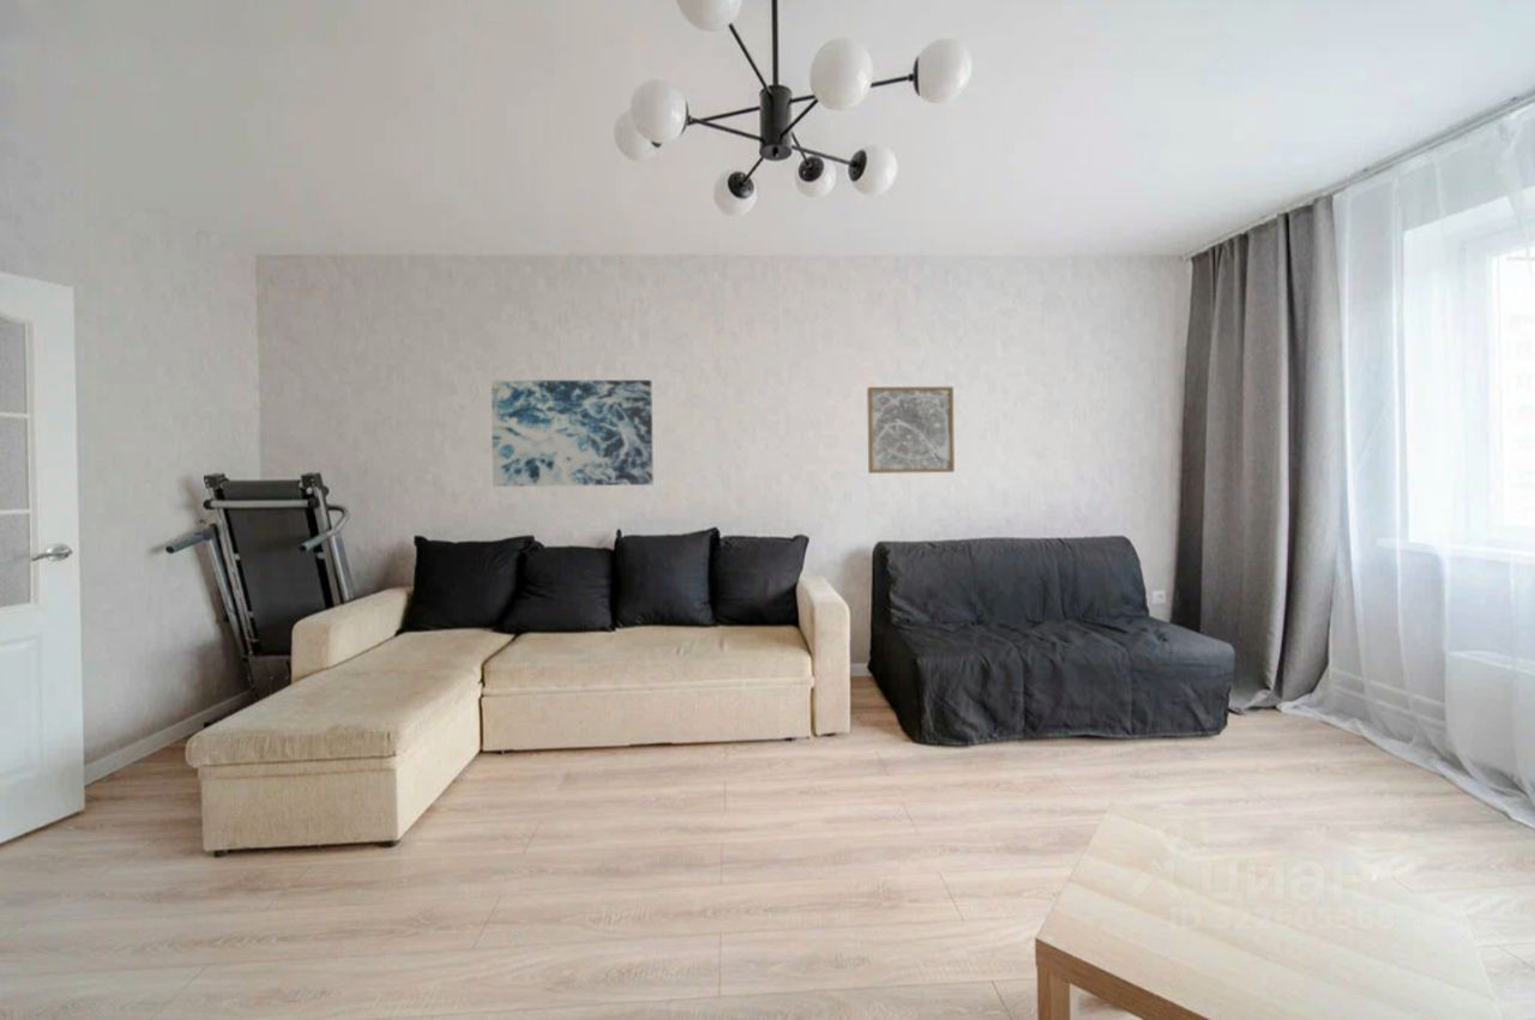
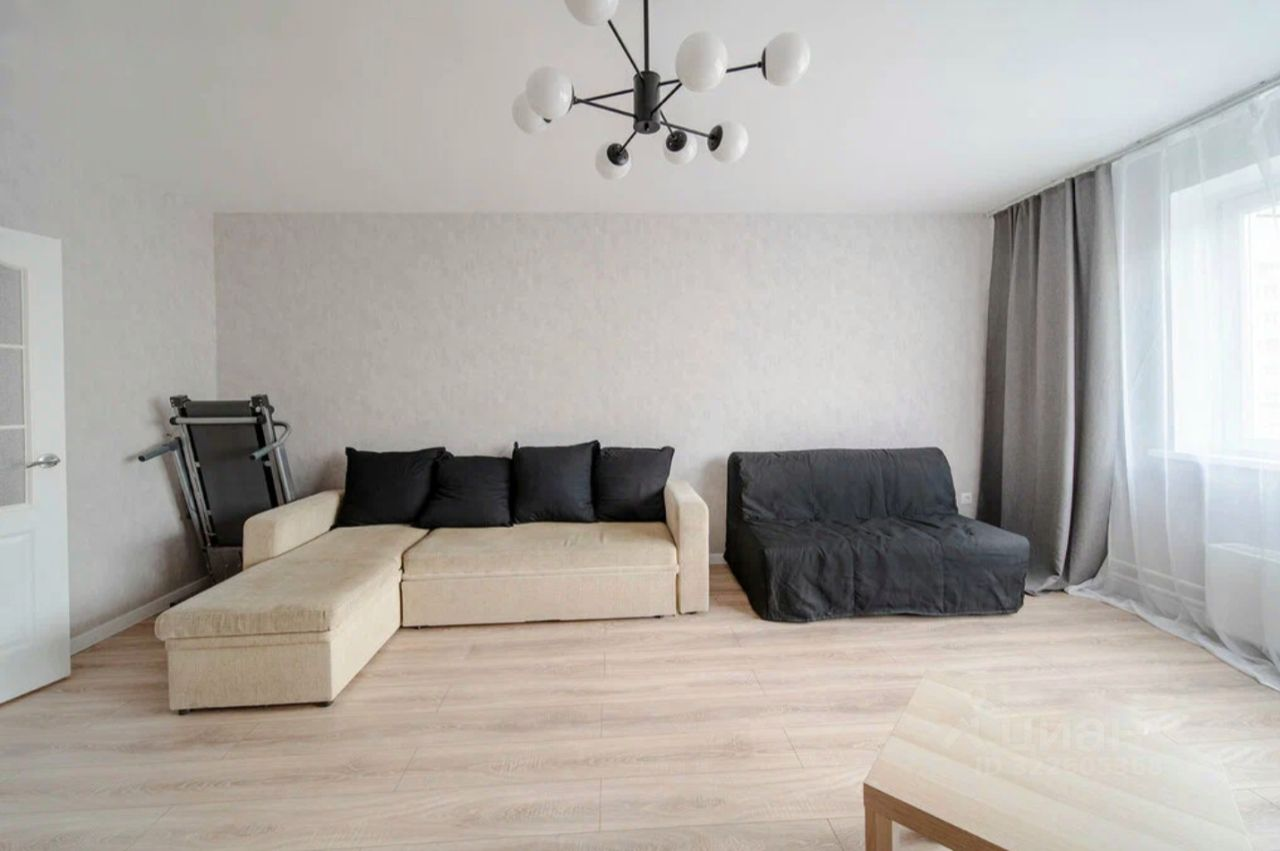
- wall art (572, 433)
- wall art (910, 429)
